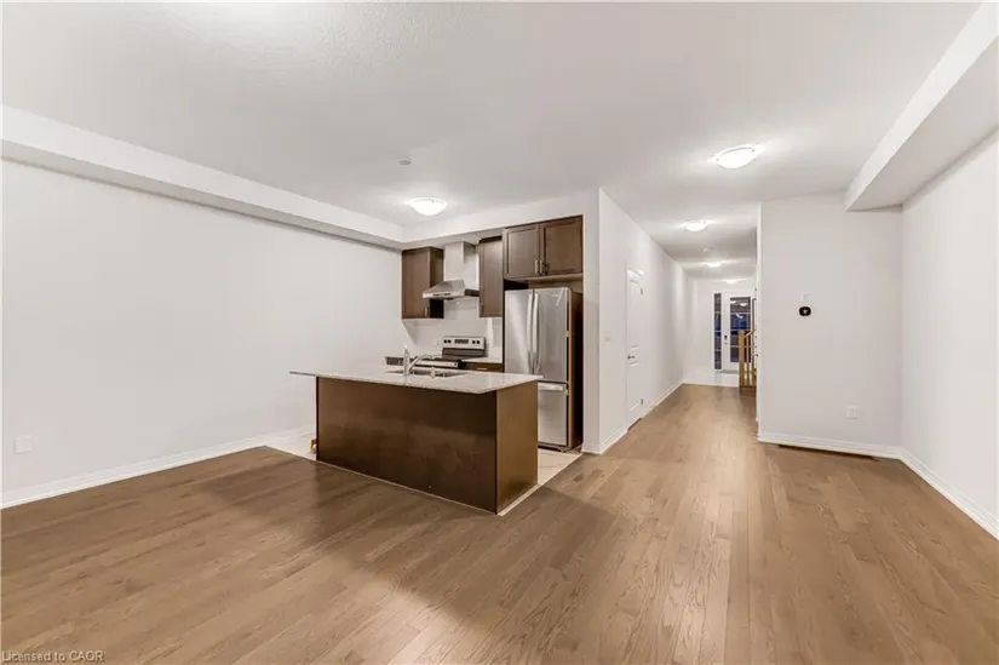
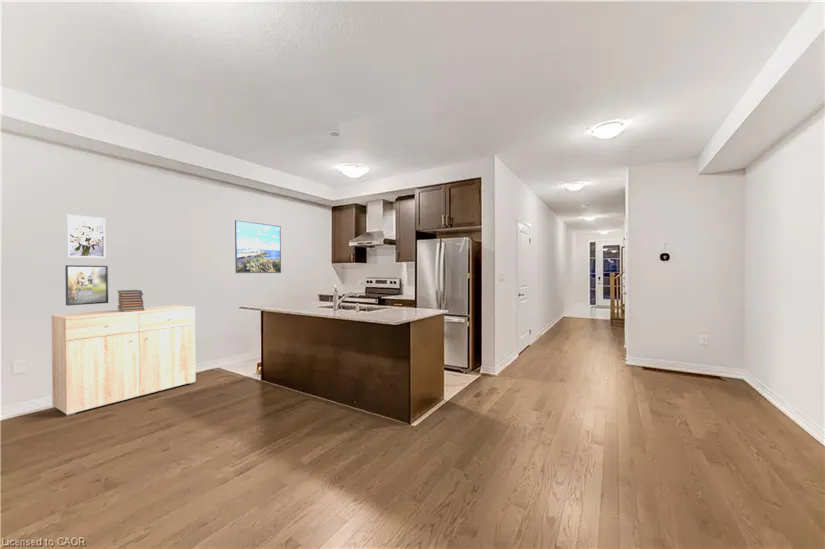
+ dresser (130, 352)
+ book stack (130, 300)
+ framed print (87, 284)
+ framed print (259, 248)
+ wall art (86, 237)
